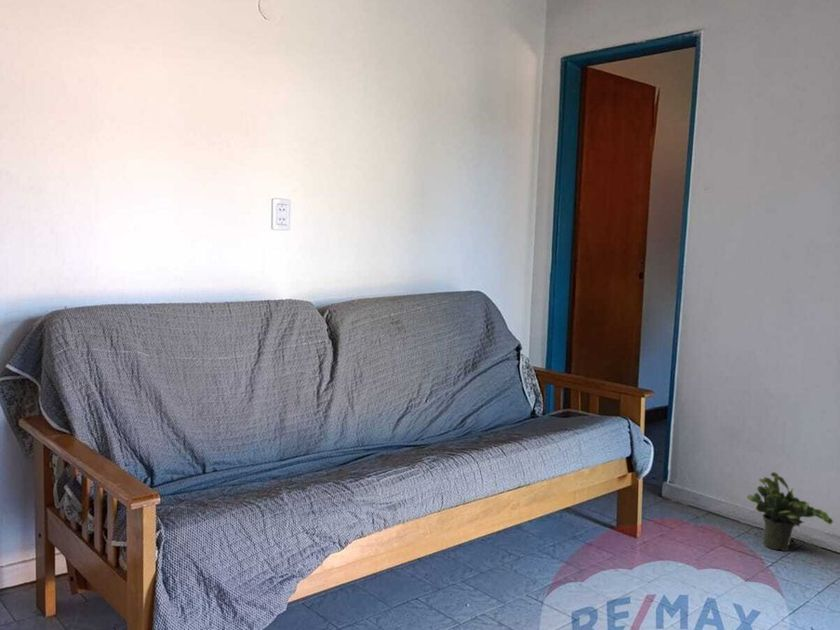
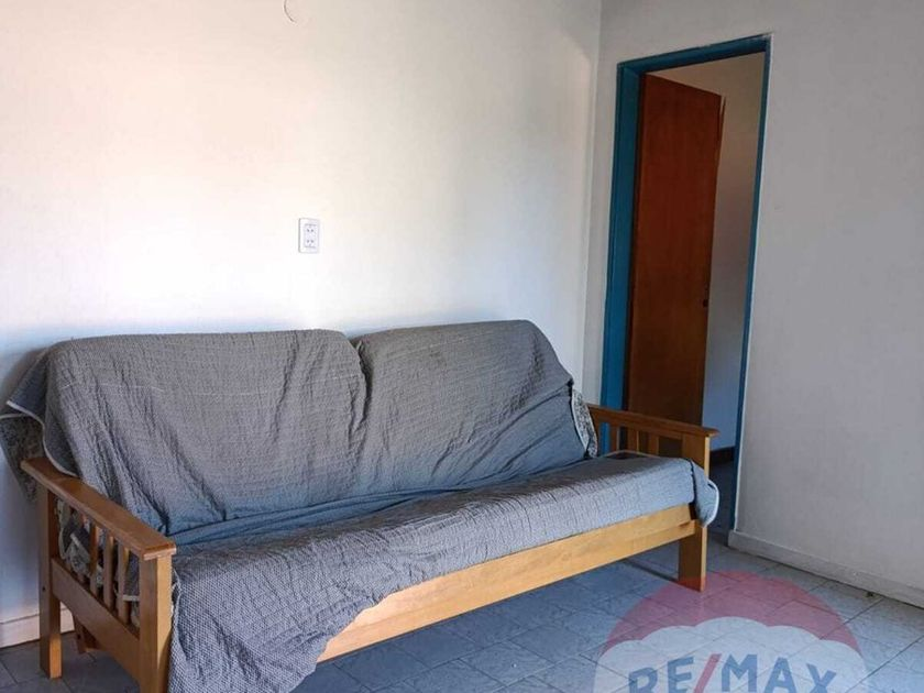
- potted plant (786, 512)
